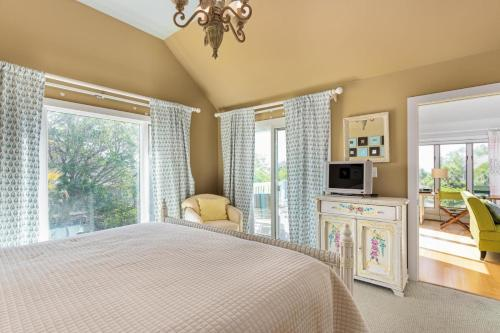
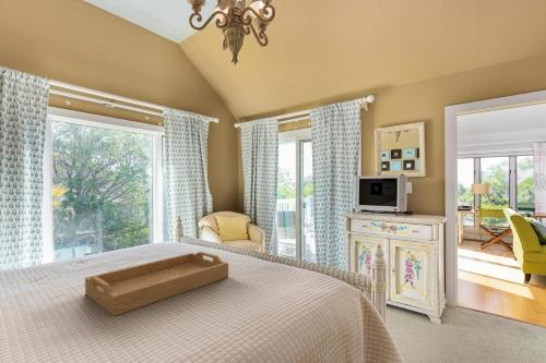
+ serving tray (162, 275)
